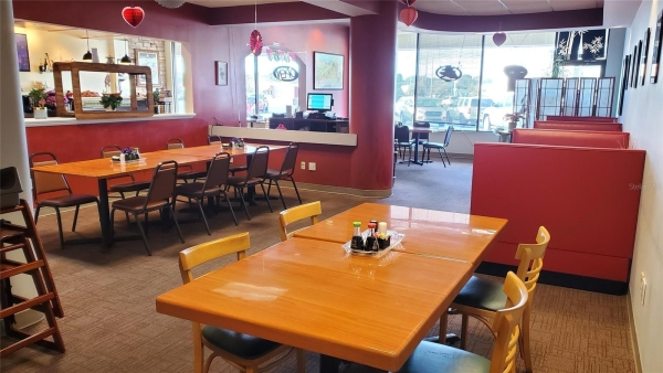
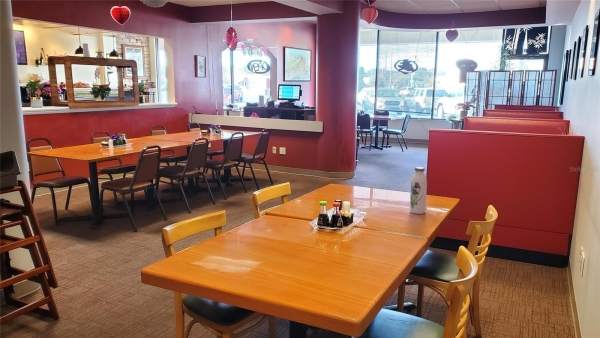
+ water bottle (418, 189)
